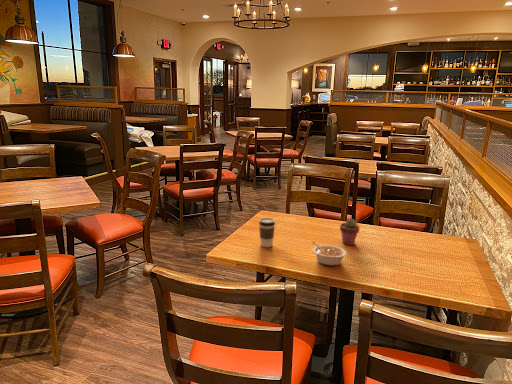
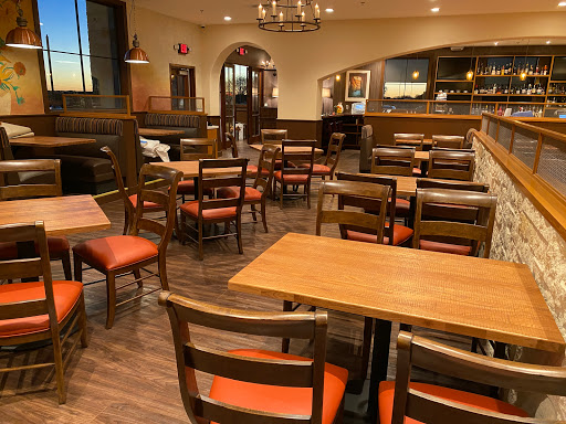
- coffee cup (266, 232)
- legume (328, 255)
- potted succulent (349, 230)
